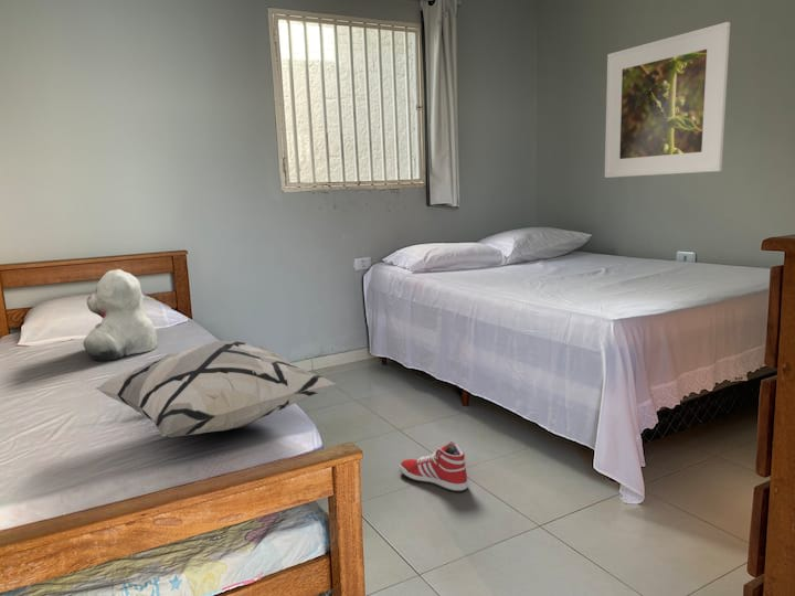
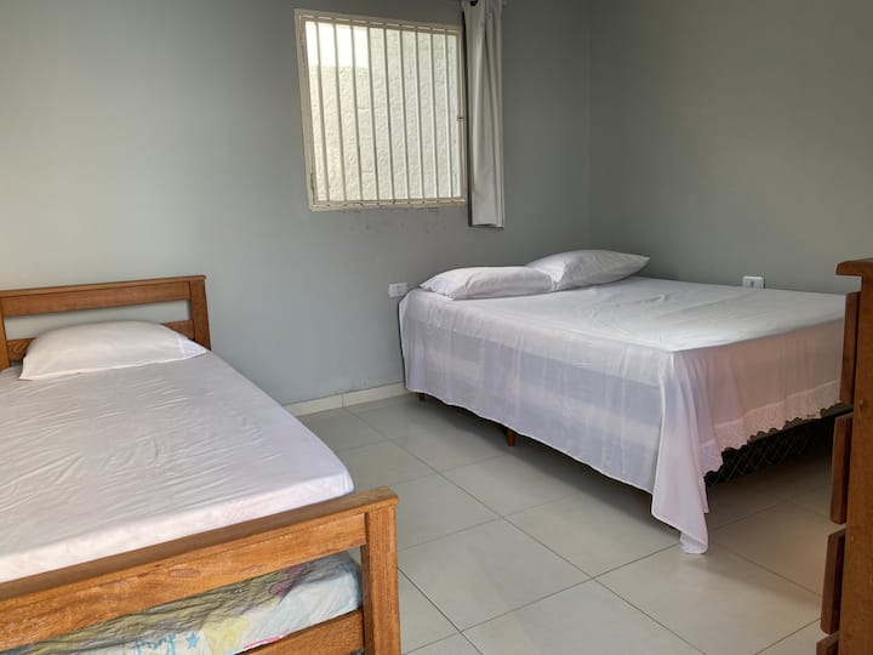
- decorative pillow (214, 385)
- sneaker (432, 459)
- teddy bear (117, 310)
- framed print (660, 108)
